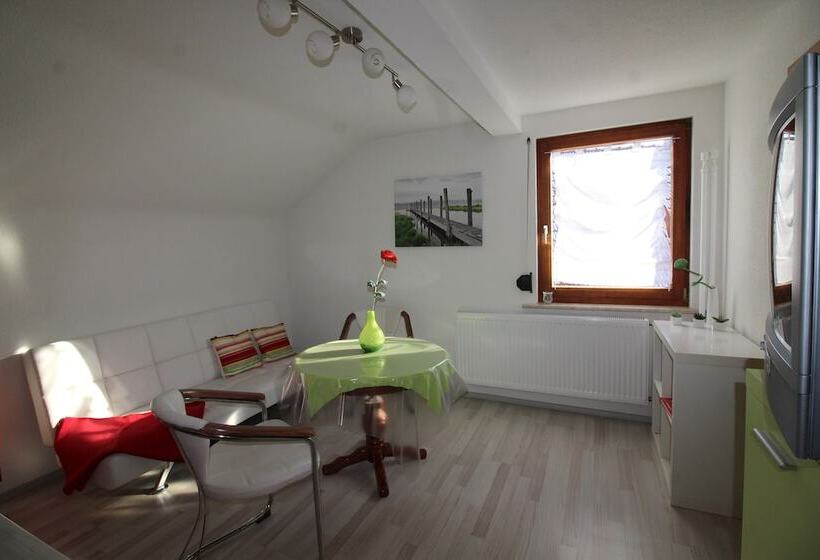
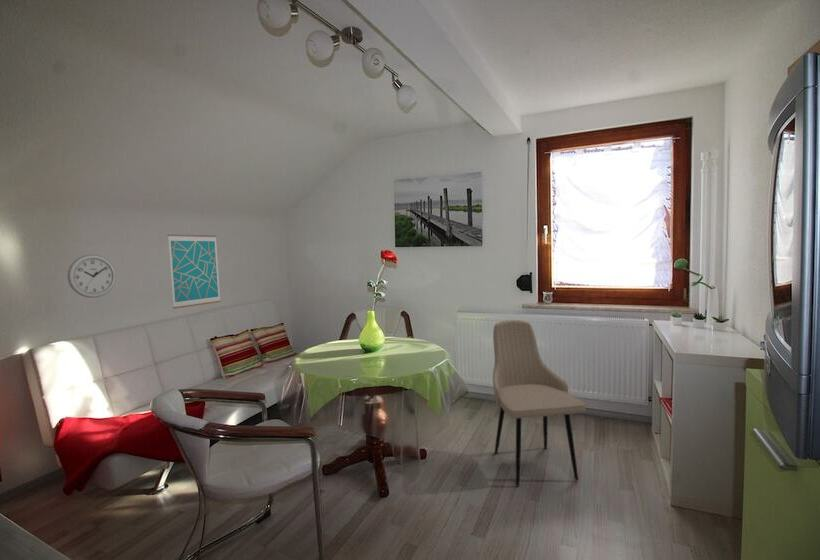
+ wall clock (93, 276)
+ wall art (195, 270)
+ dining chair (529, 395)
